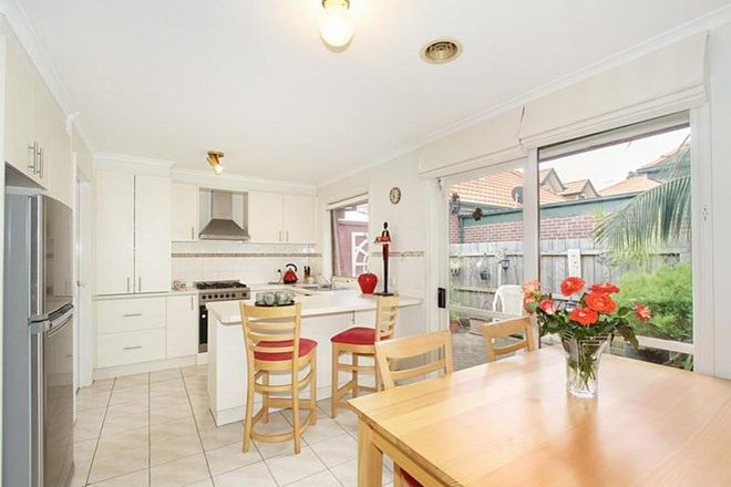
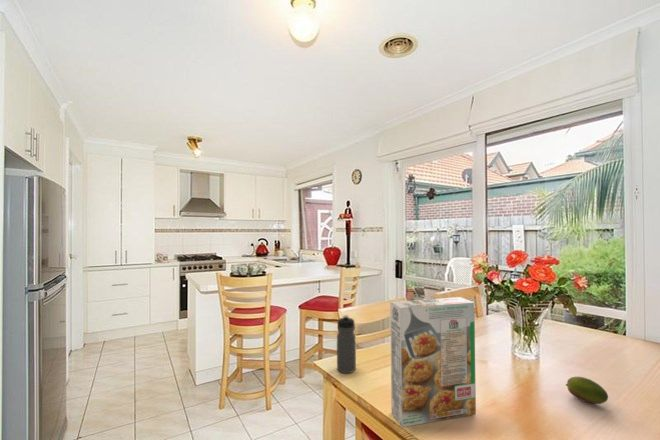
+ water bottle (346, 342)
+ fruit (586, 389)
+ cereal box (432, 357)
